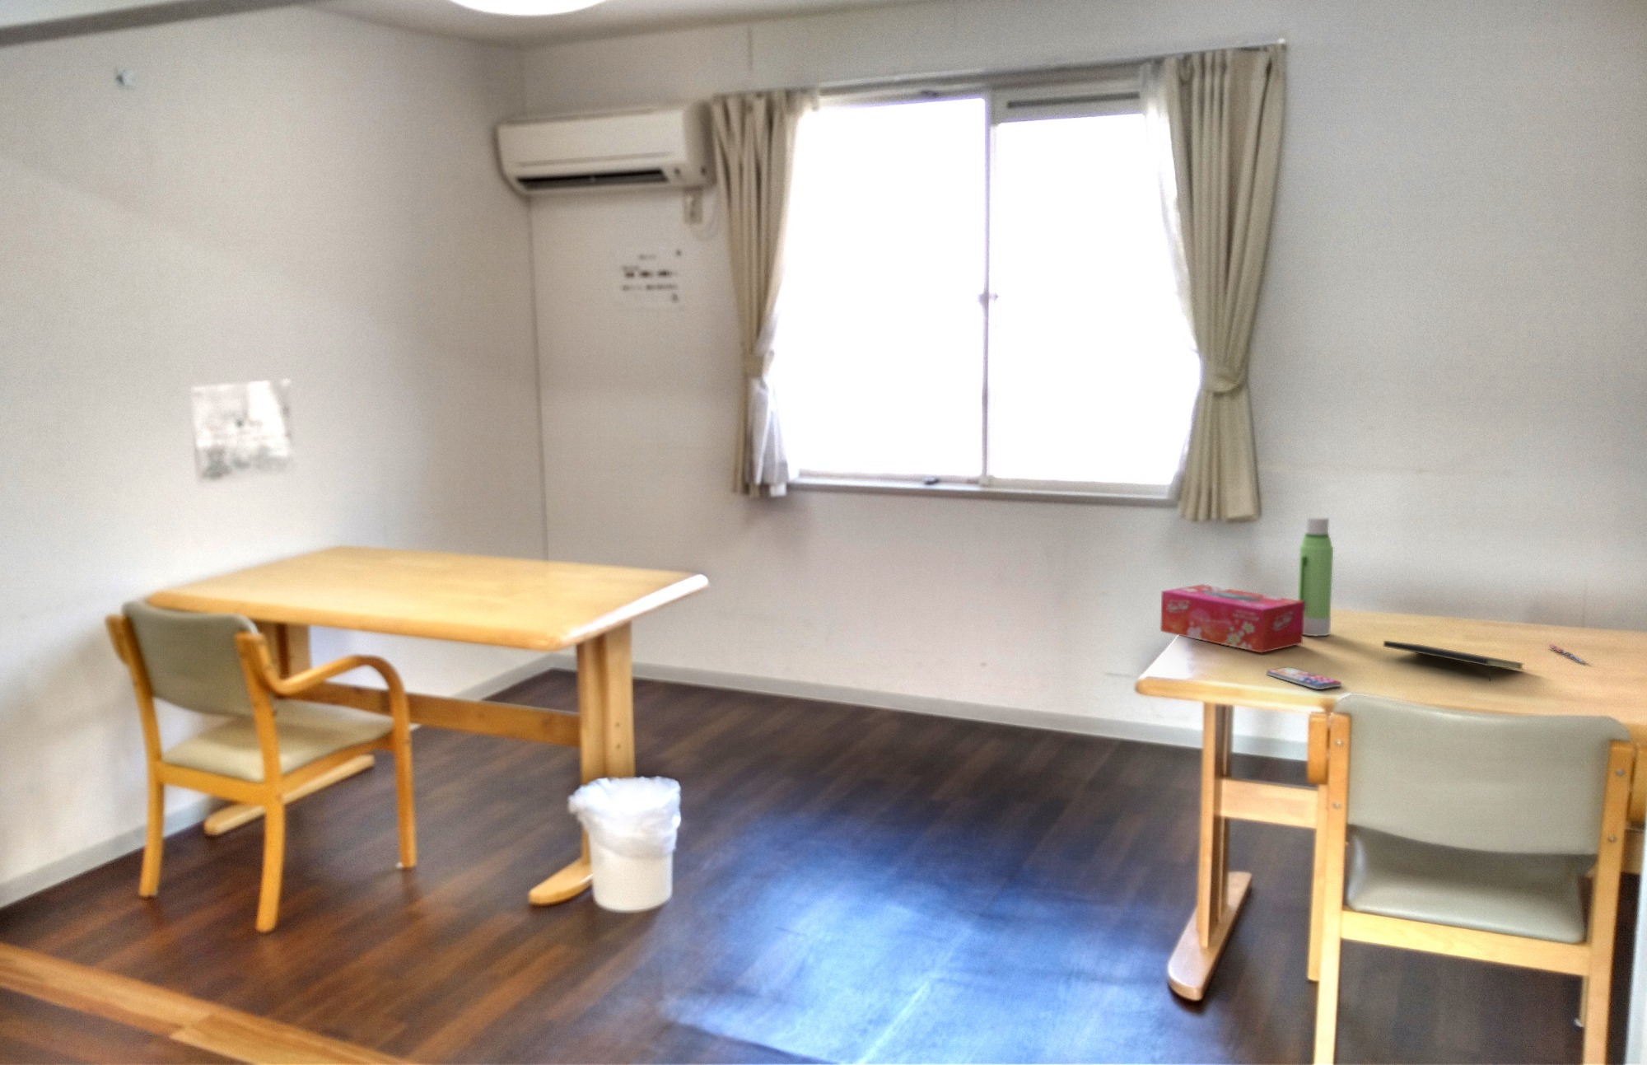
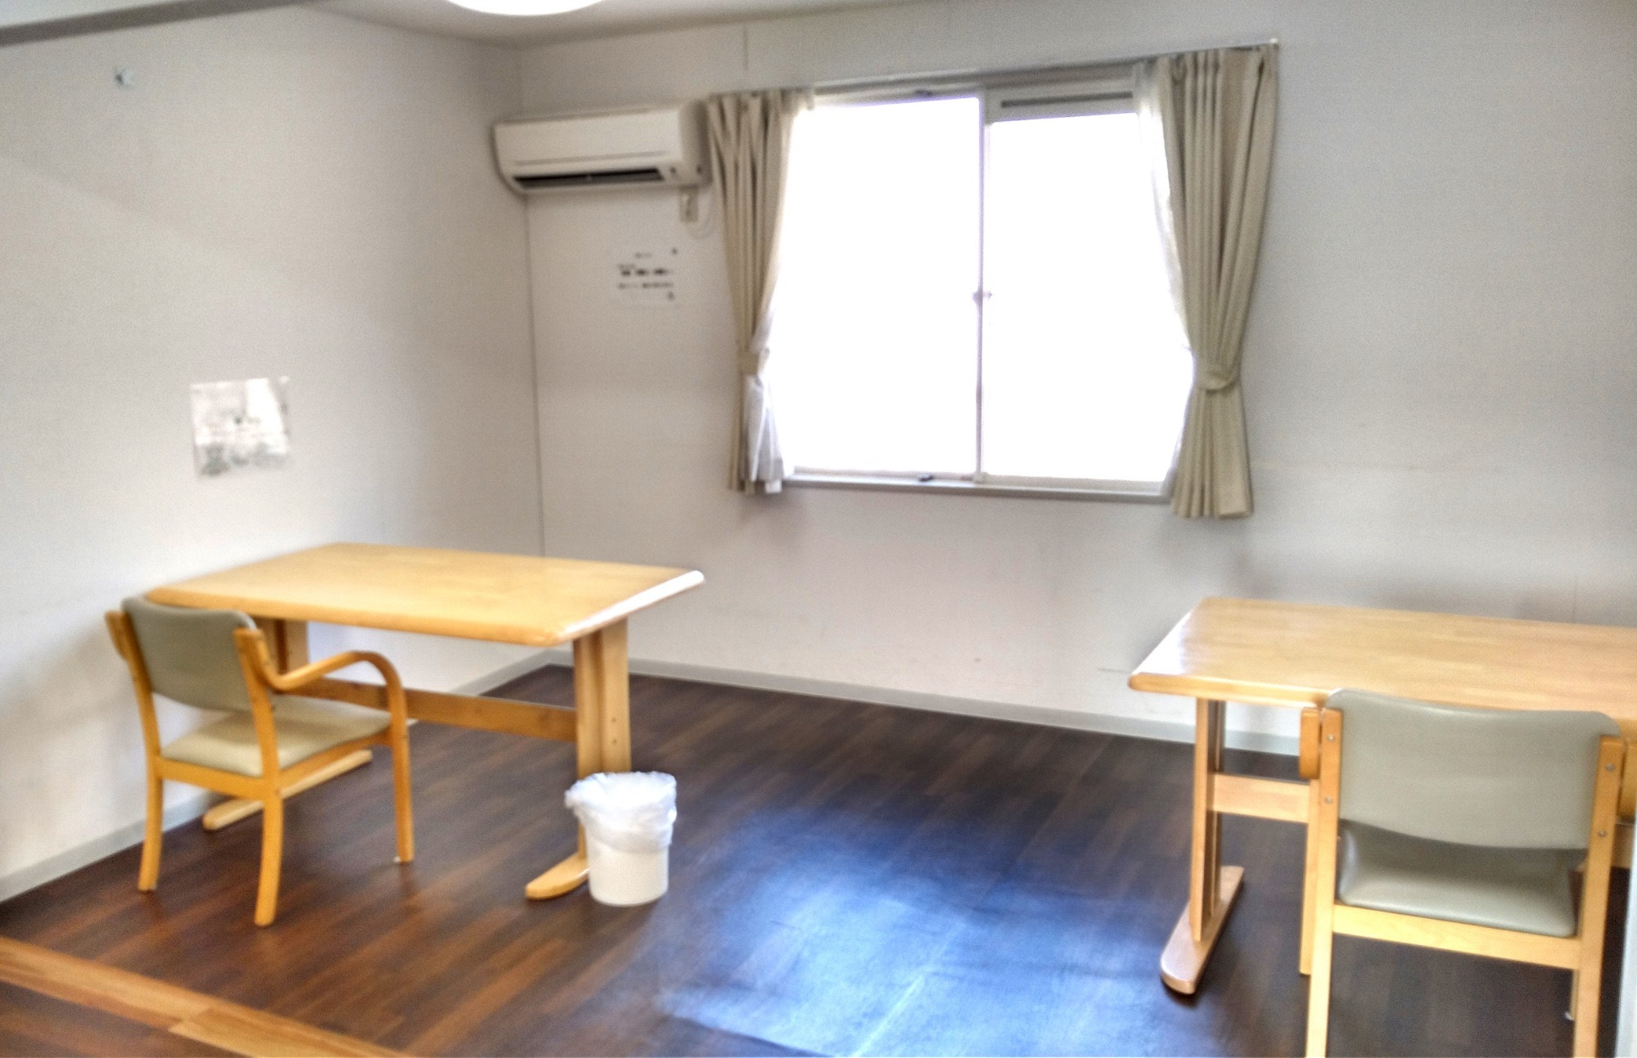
- smartphone (1302, 678)
- notepad (1453, 654)
- tissue box (1230, 616)
- pen (1567, 652)
- water bottle (1313, 575)
